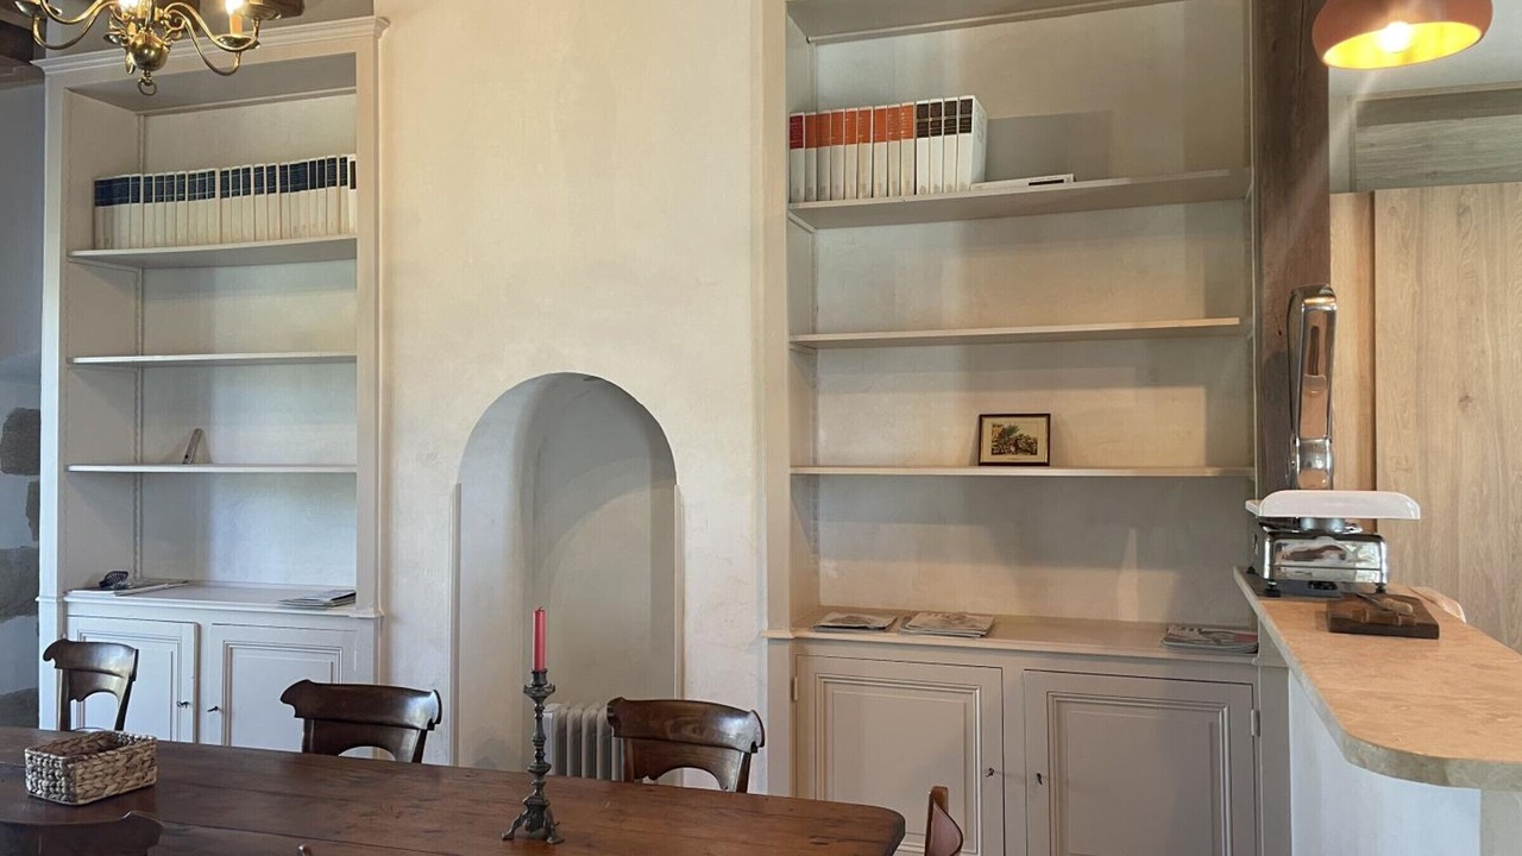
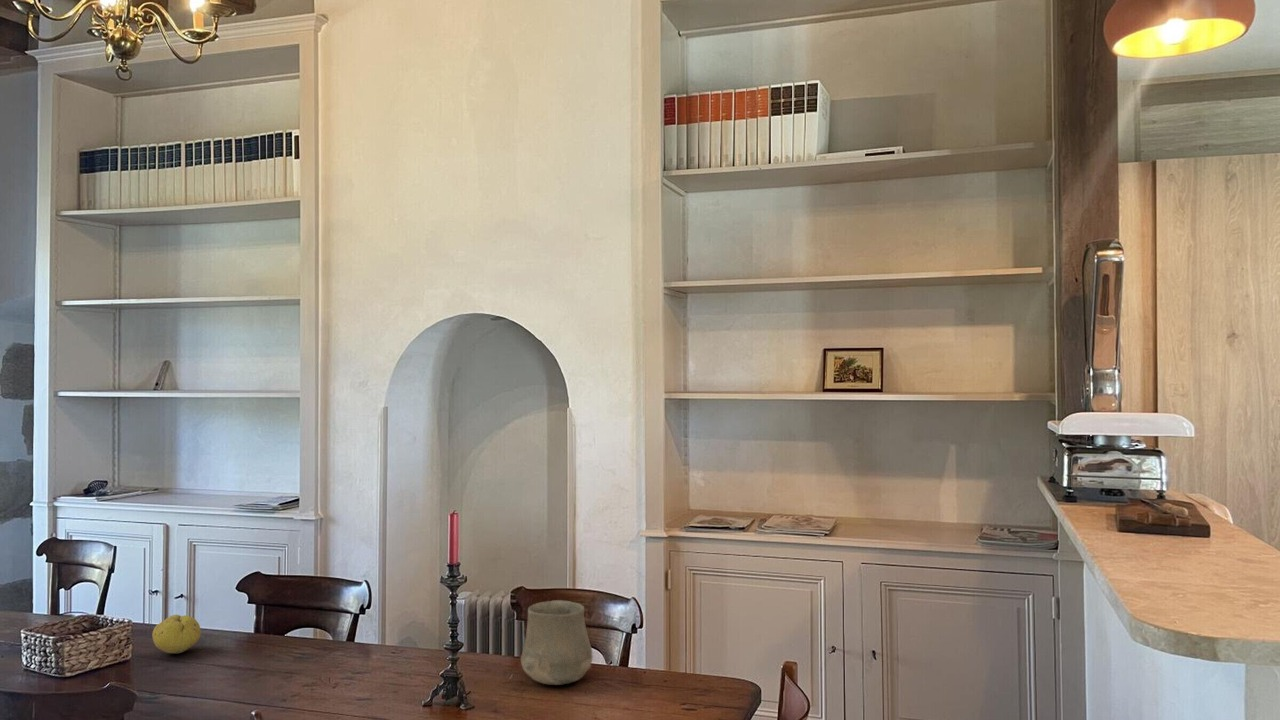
+ fruit (176, 634)
+ ceramic cup (556, 644)
